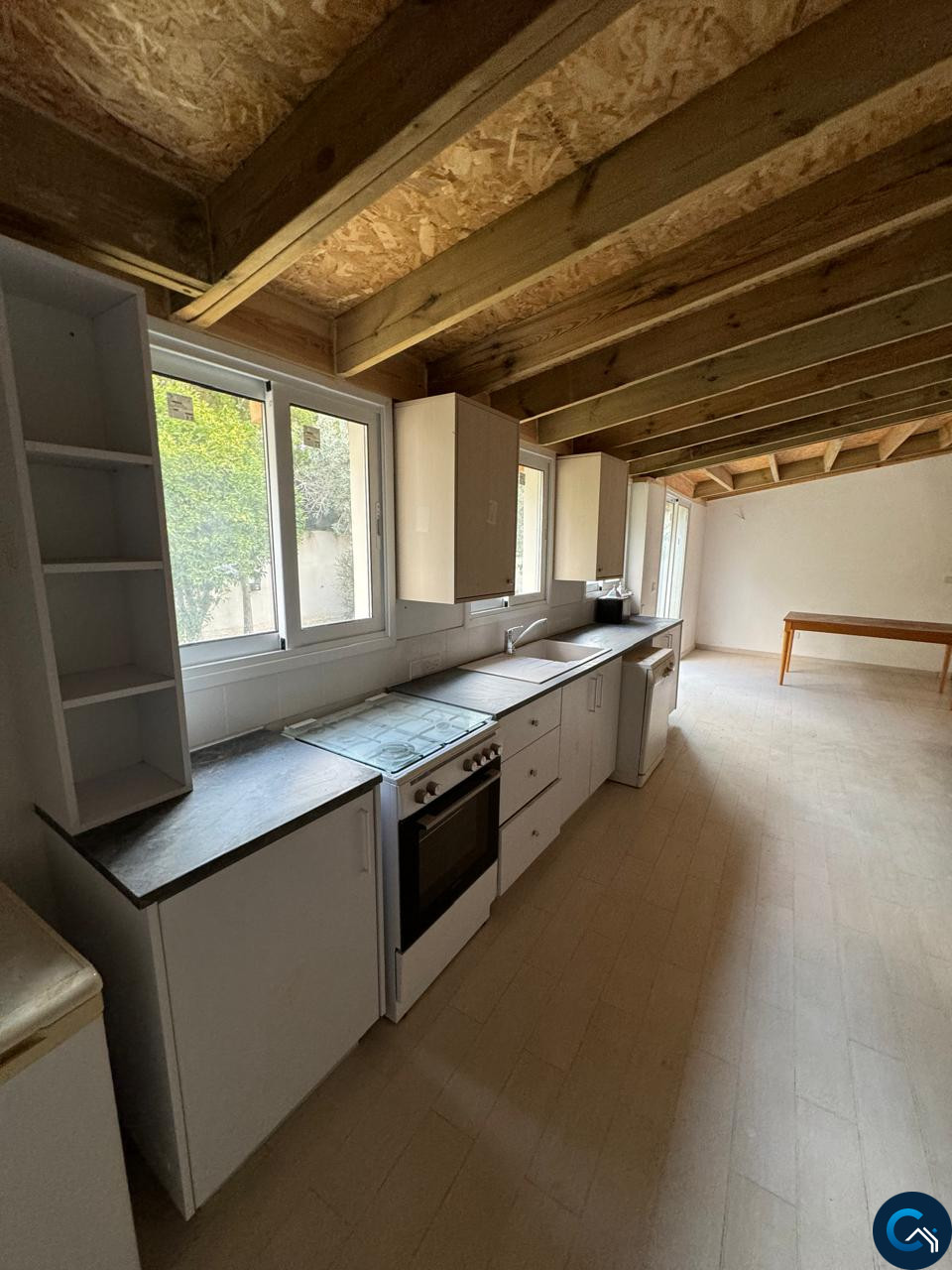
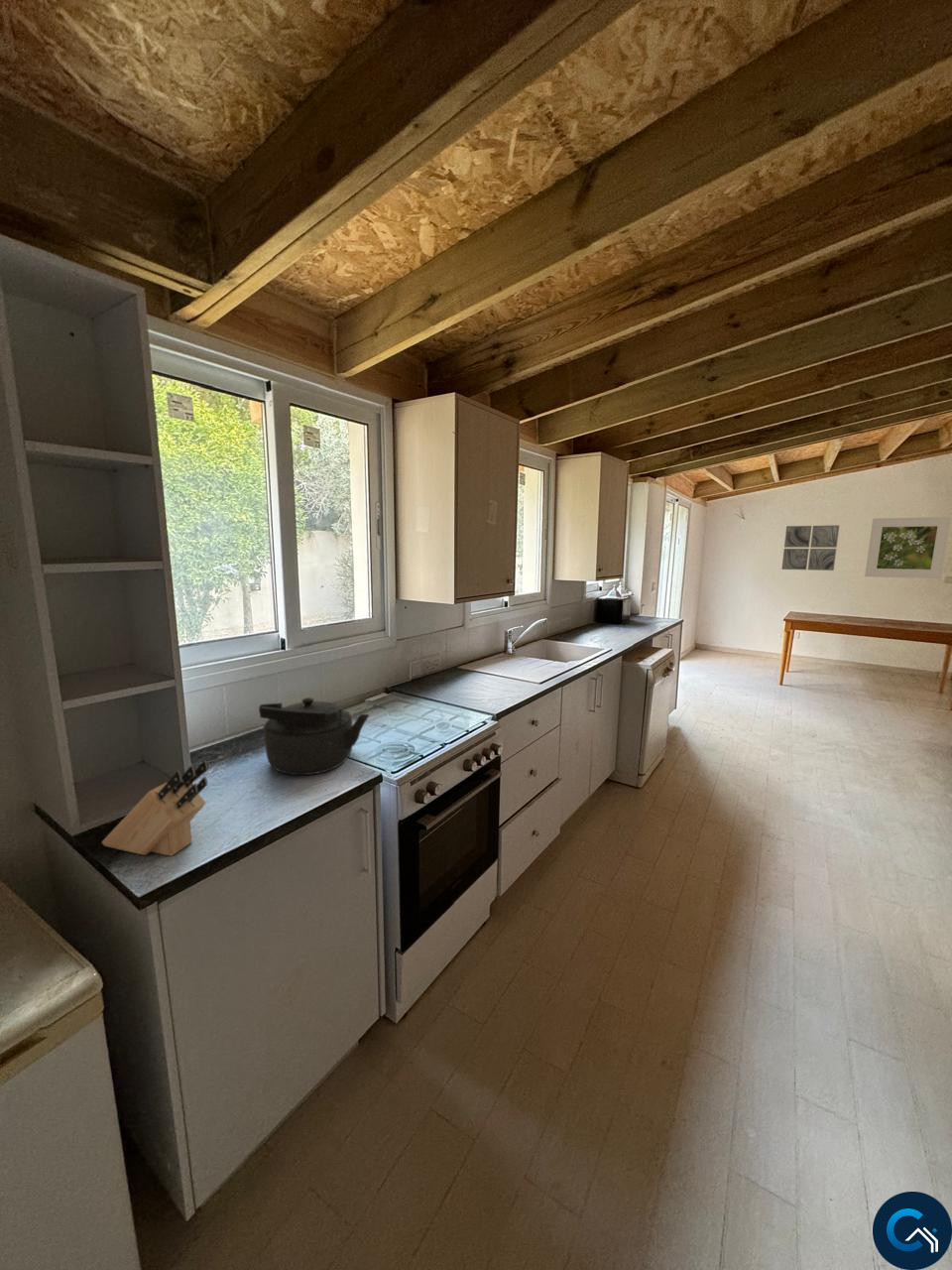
+ knife block (158, 803)
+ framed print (905, 548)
+ kettle (310, 730)
+ wall art (810, 547)
